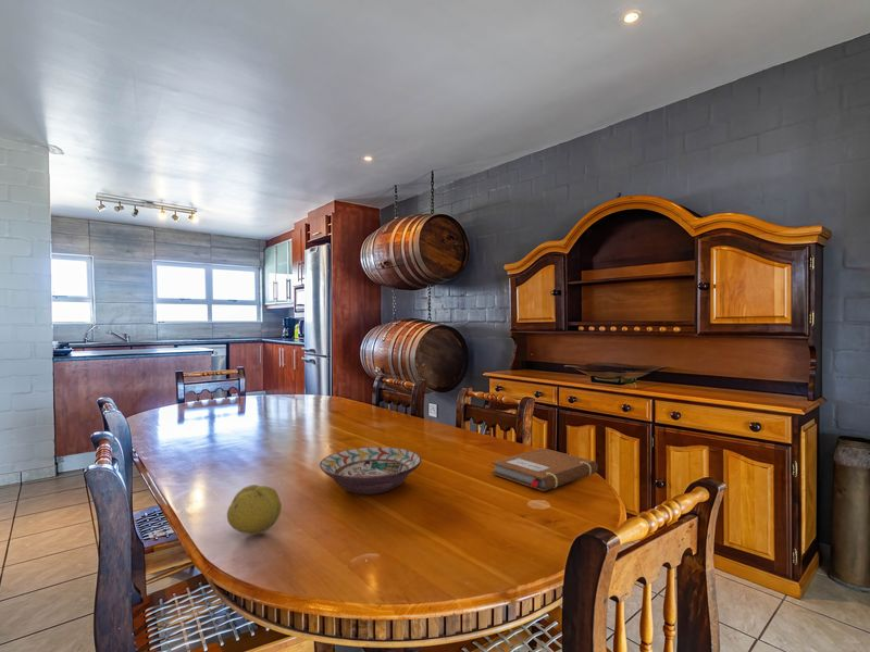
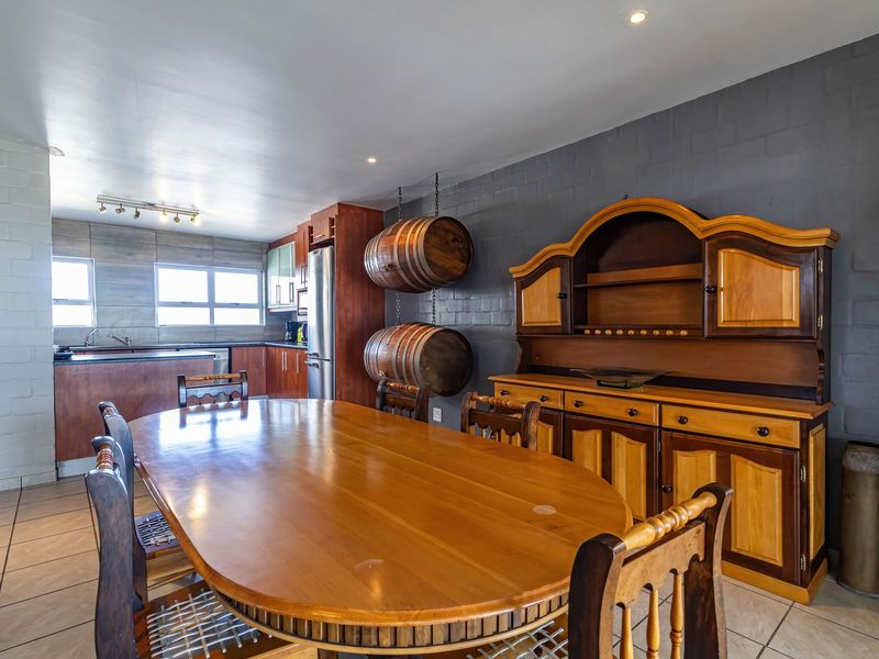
- decorative bowl (371, 473)
- notebook (543, 467)
- fruit (254, 510)
